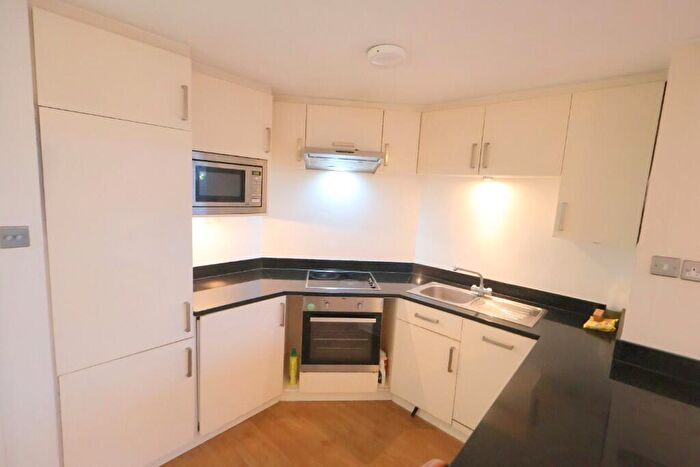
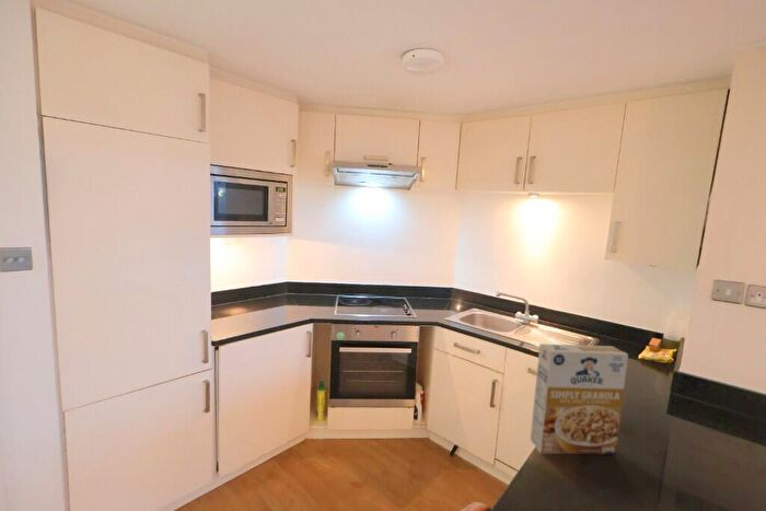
+ cereal box (577, 398)
